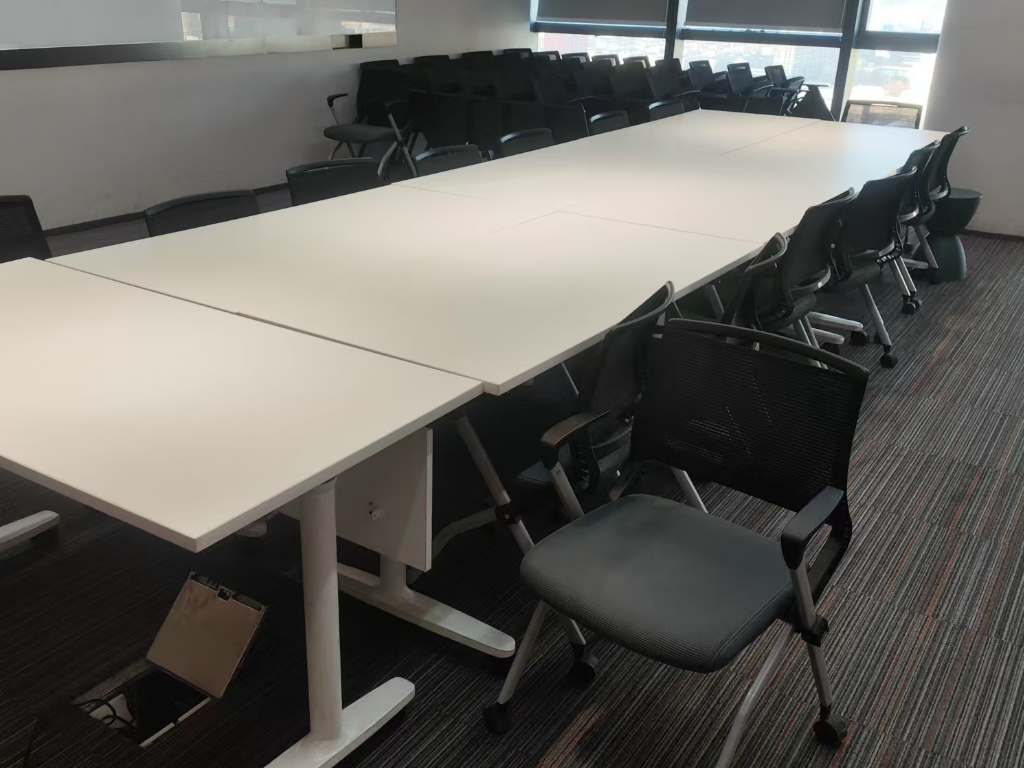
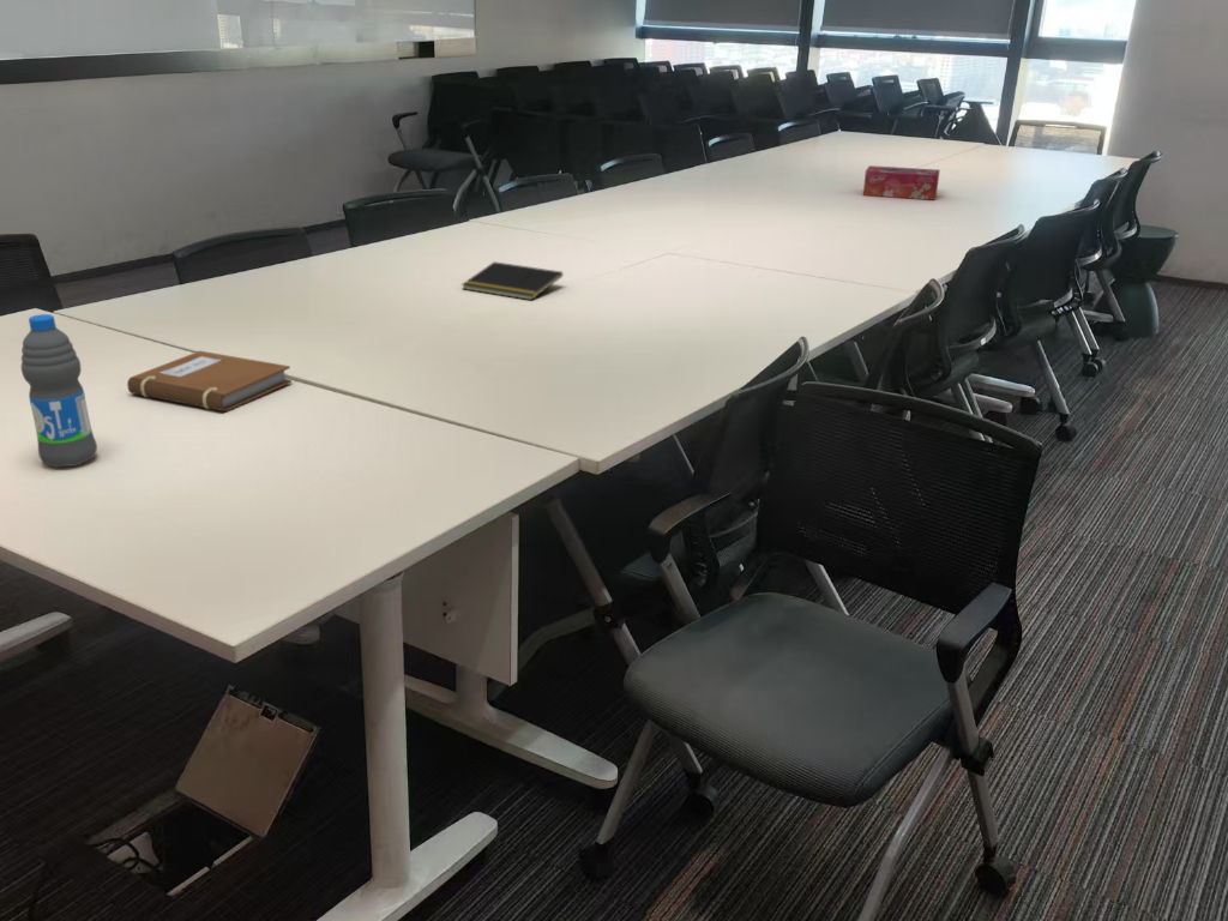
+ notepad (512, 279)
+ tissue box (901, 182)
+ water bottle (55, 390)
+ notebook (207, 379)
